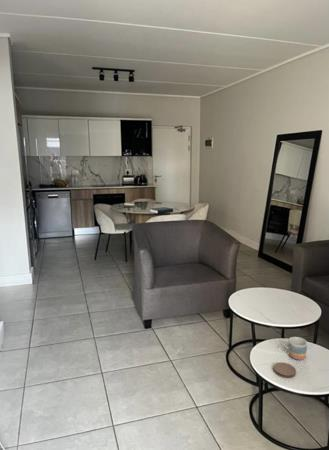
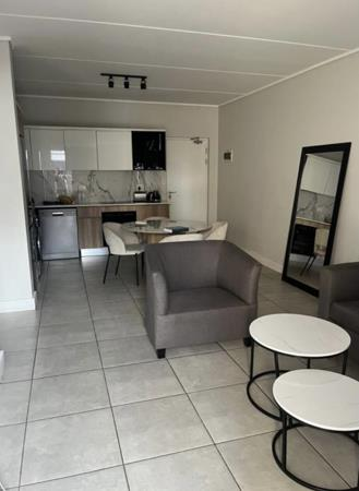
- mug (294, 348)
- coaster (284, 370)
